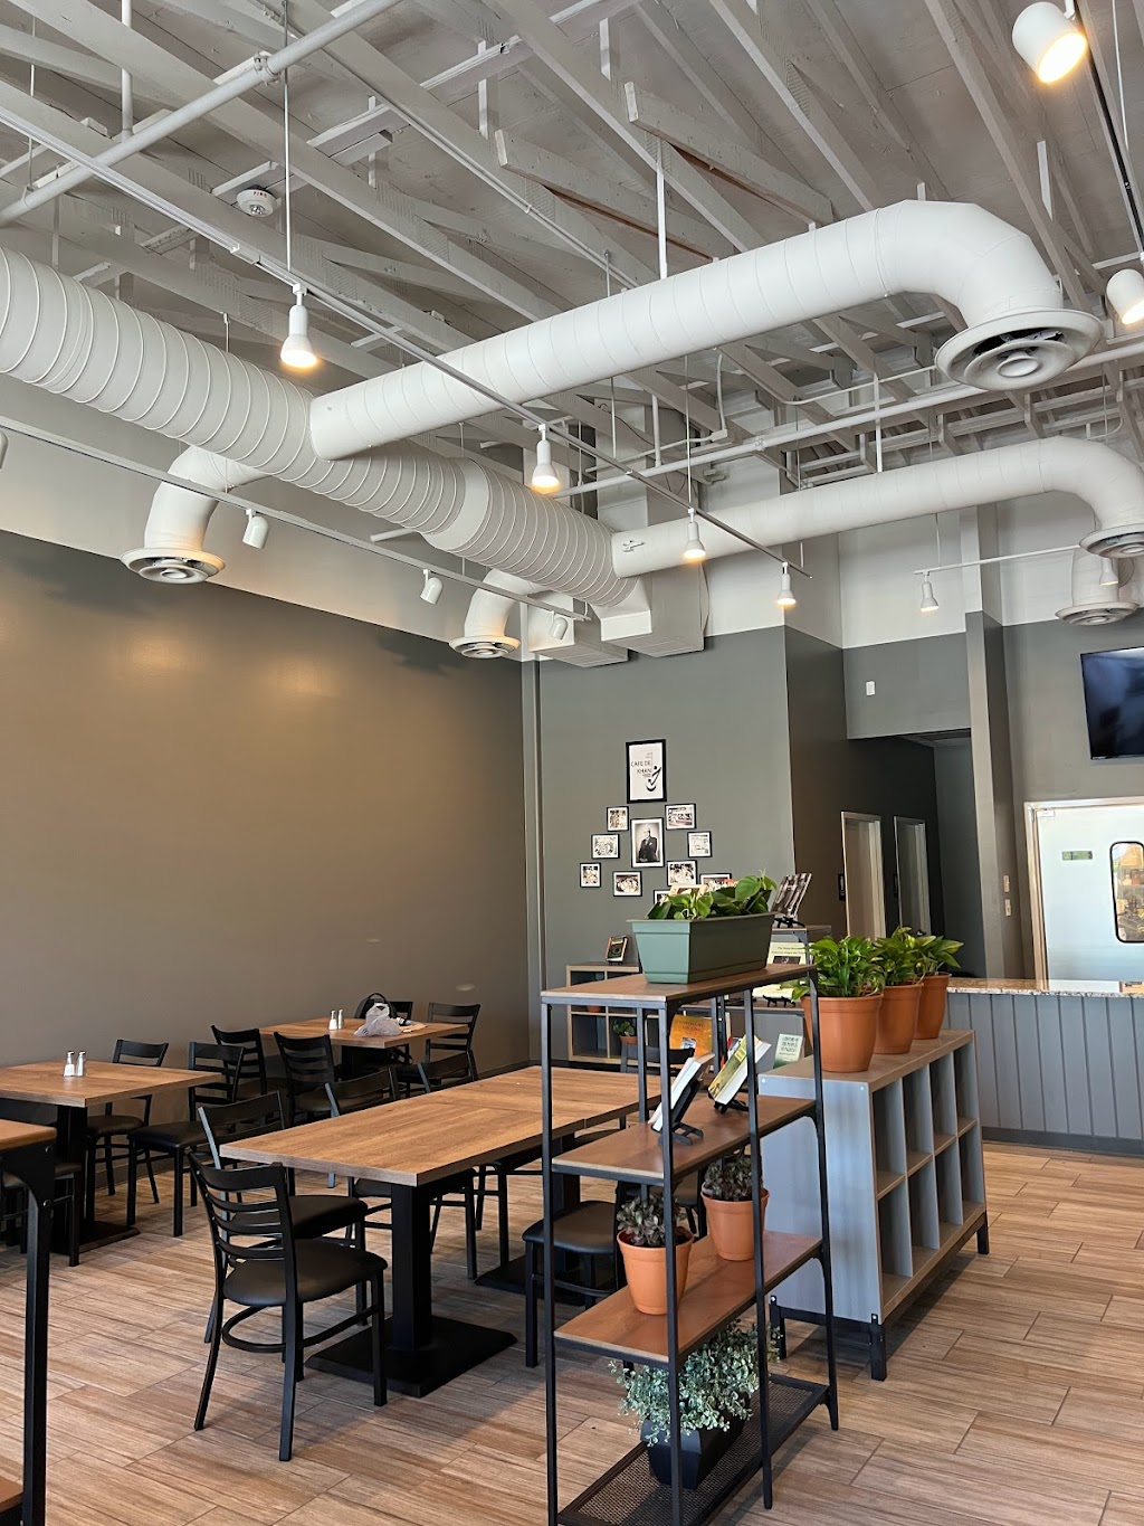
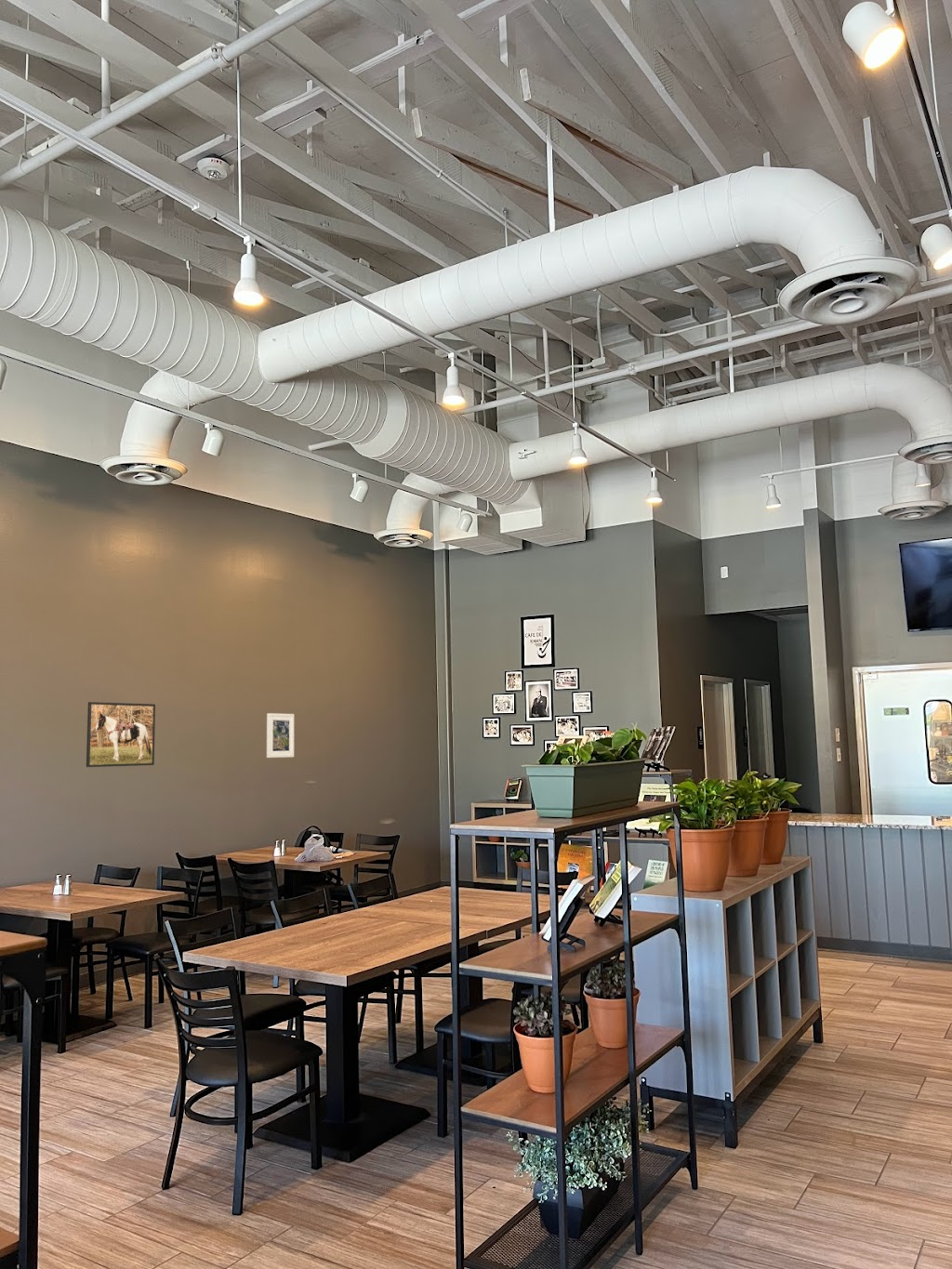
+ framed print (280, 735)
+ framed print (122, 734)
